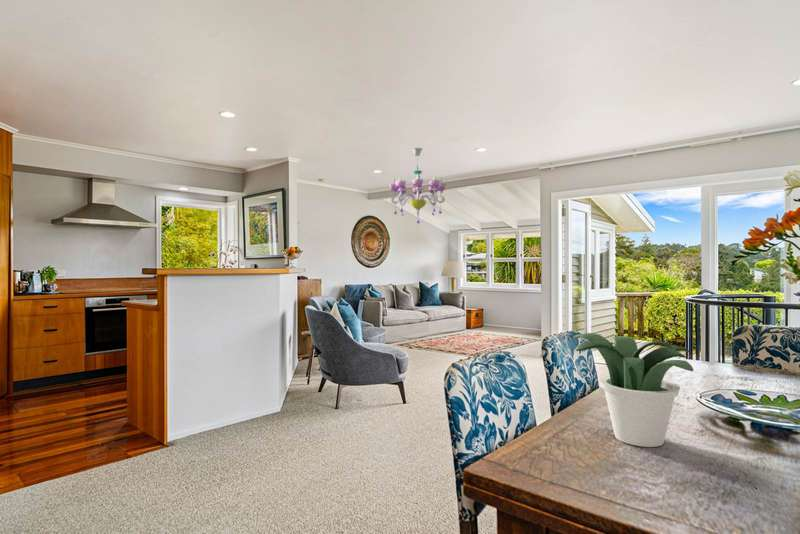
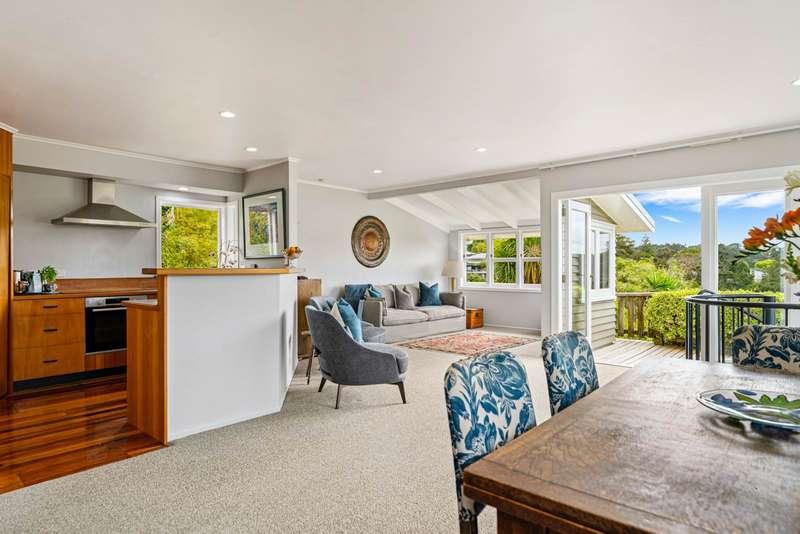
- chandelier (417, 186)
- potted plant (627, 386)
